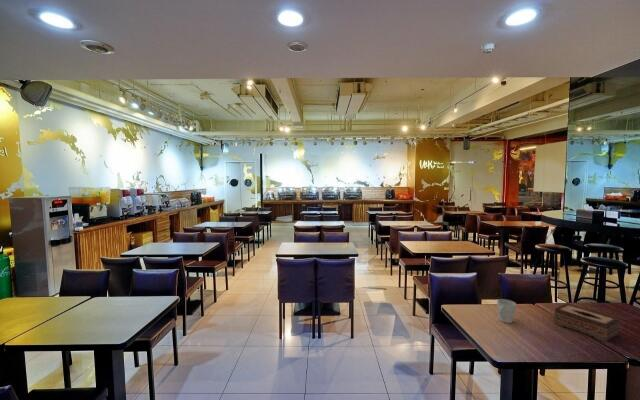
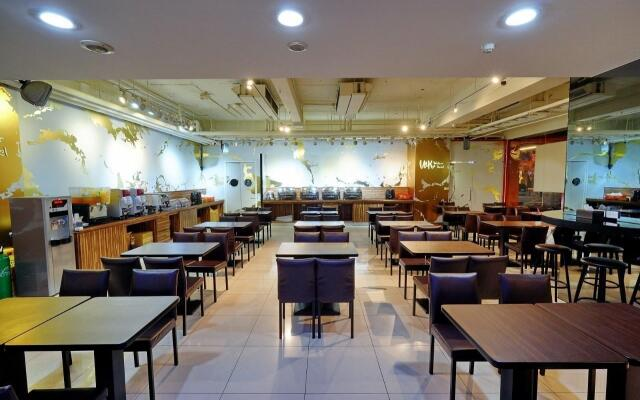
- mug (504, 311)
- tissue box (584, 321)
